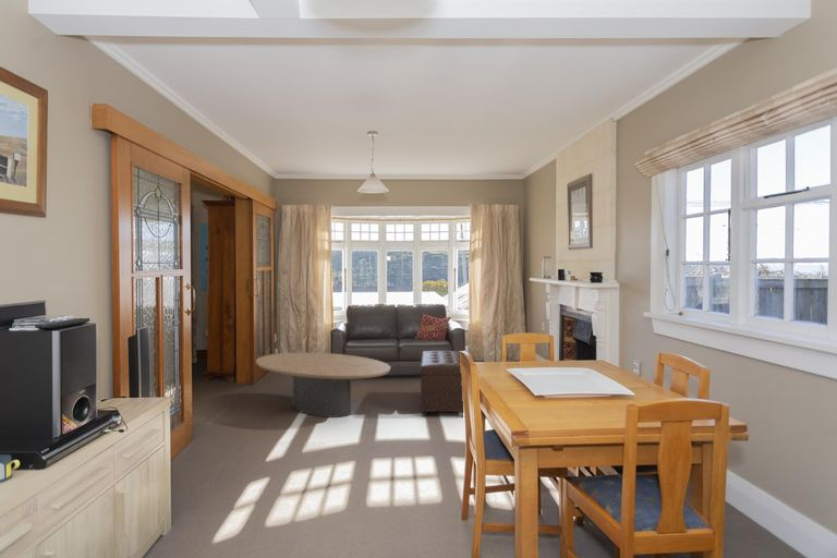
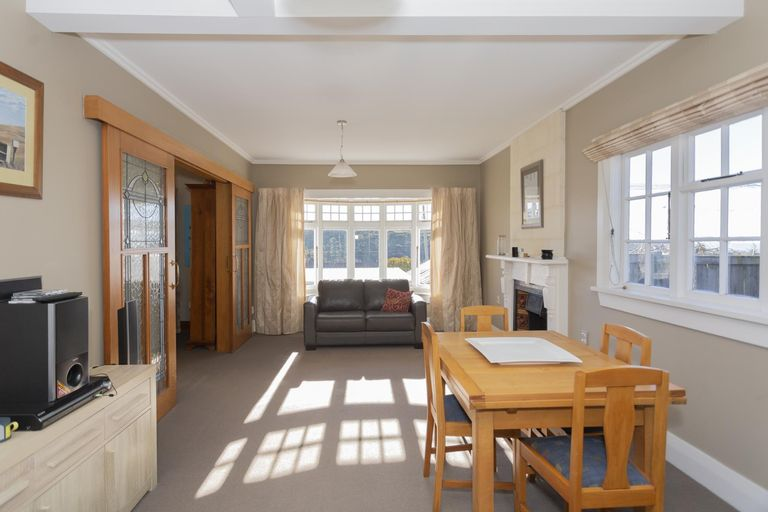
- ottoman (442, 379)
- coffee table (320, 386)
